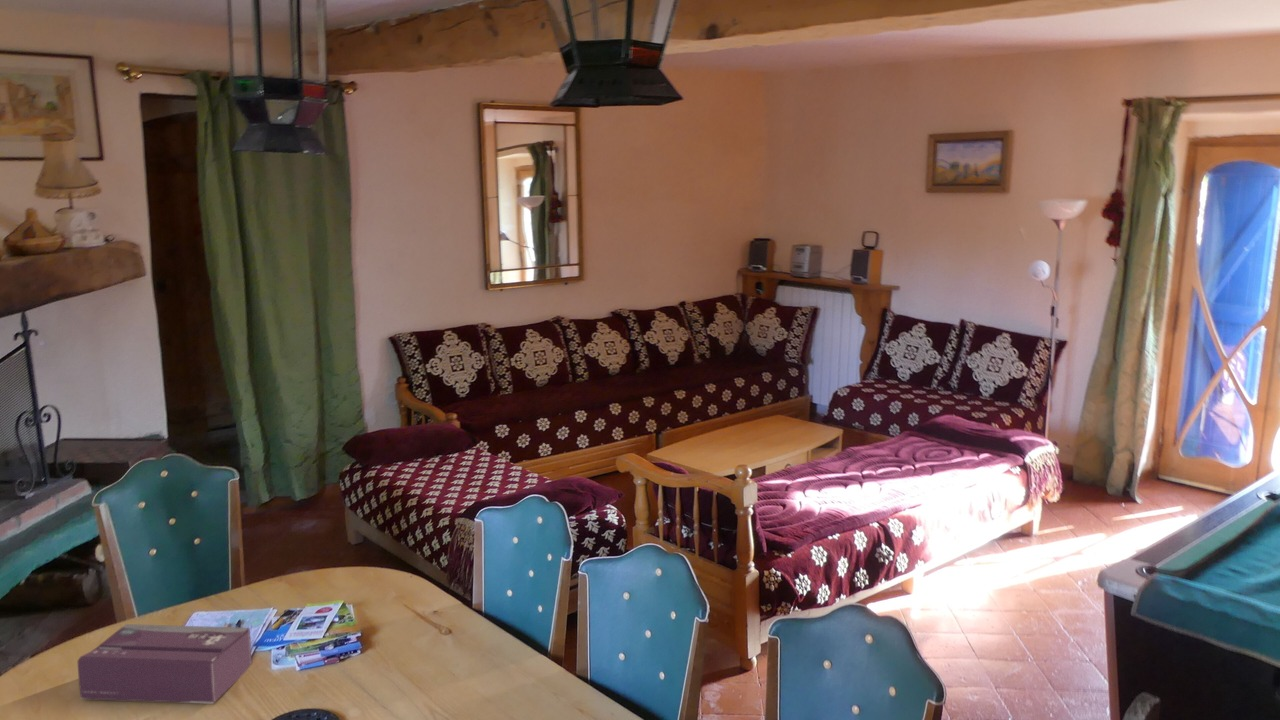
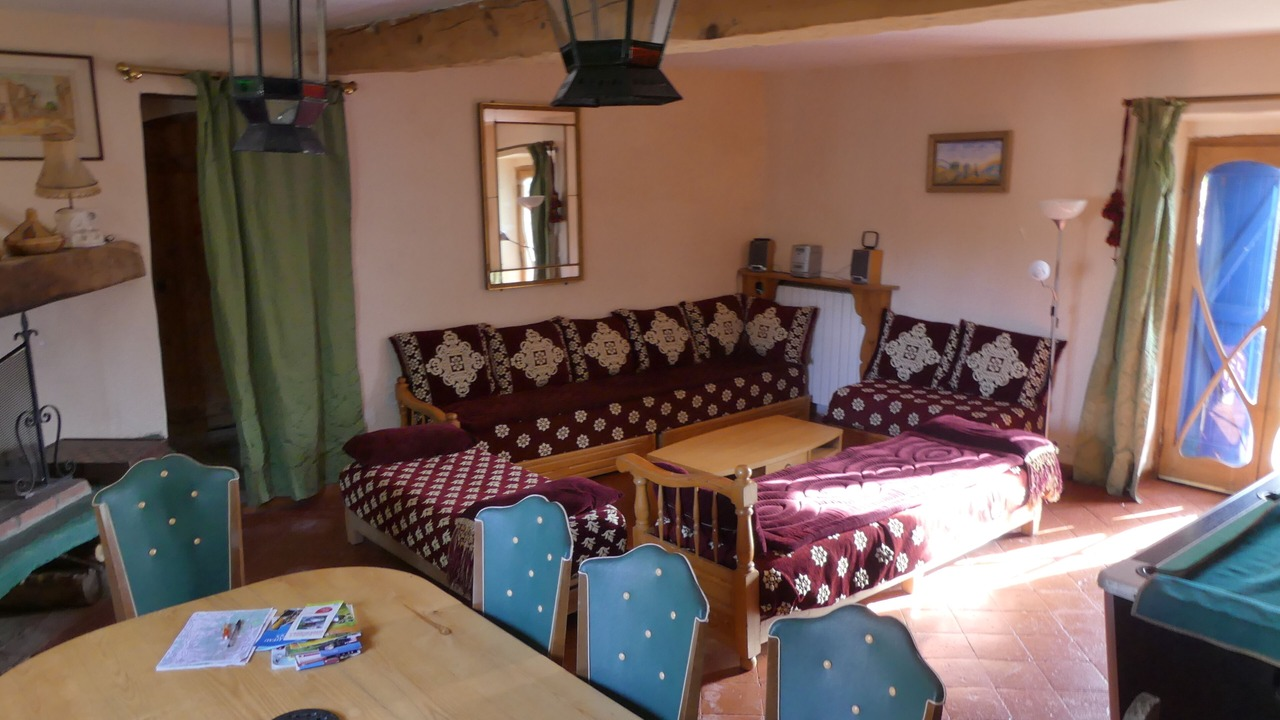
- tissue box (167, 661)
